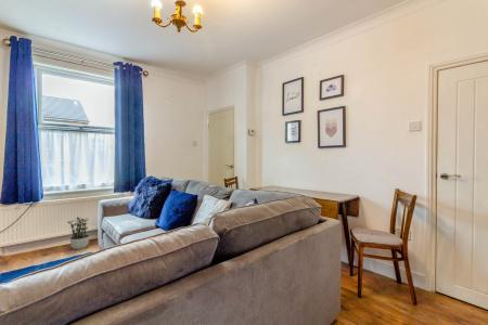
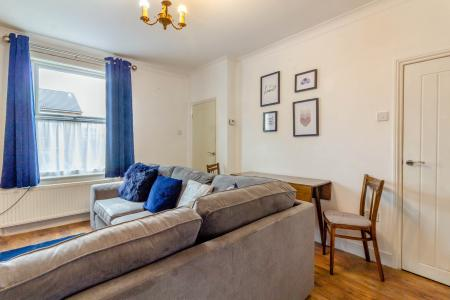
- potted plant (78, 231)
